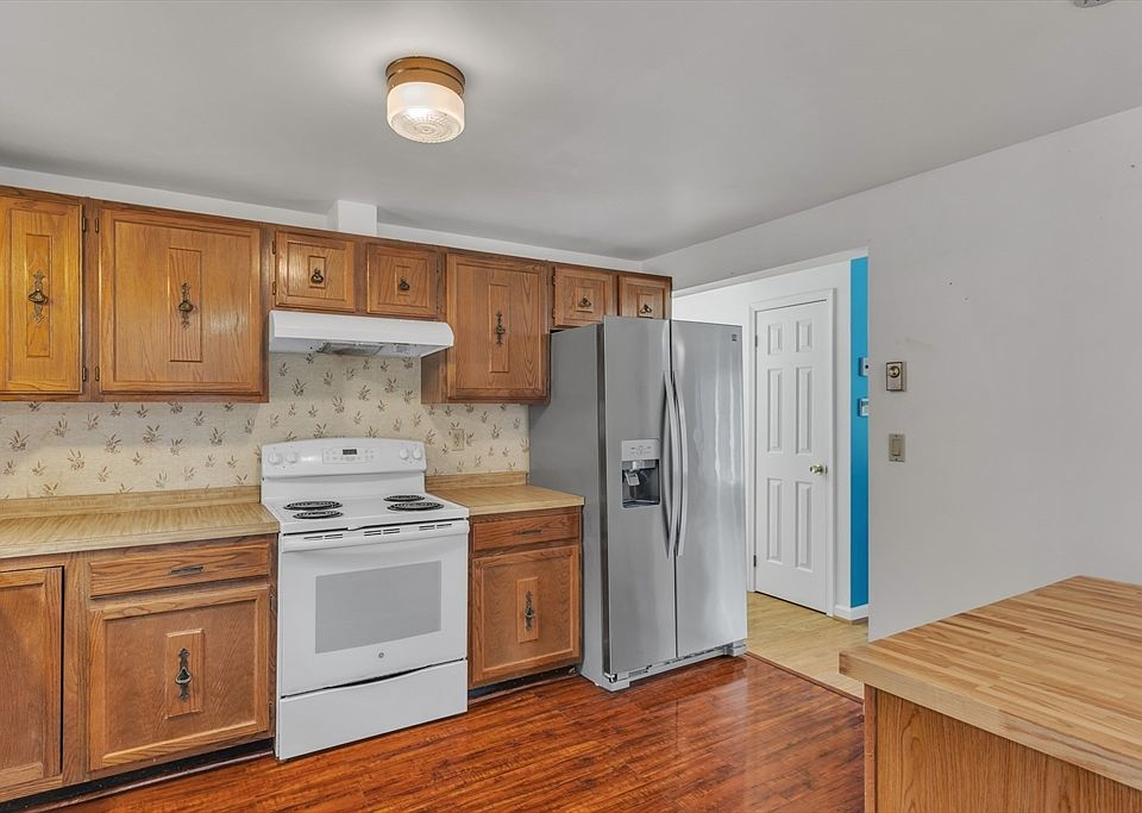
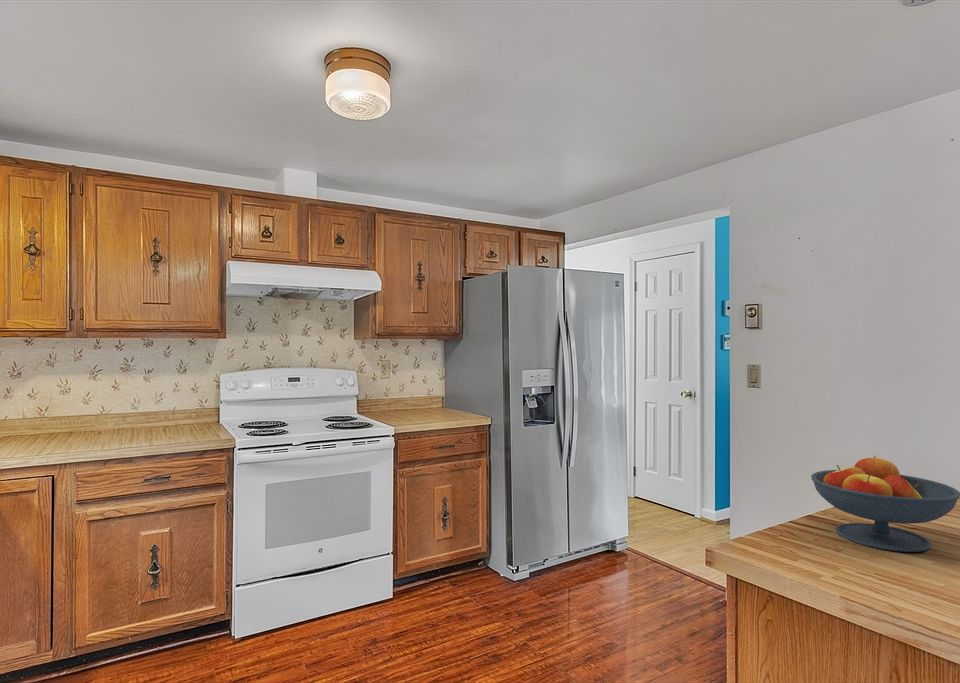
+ fruit bowl (881, 500)
